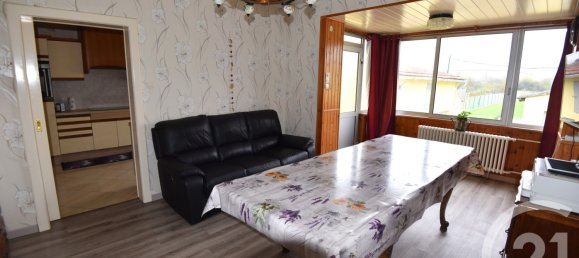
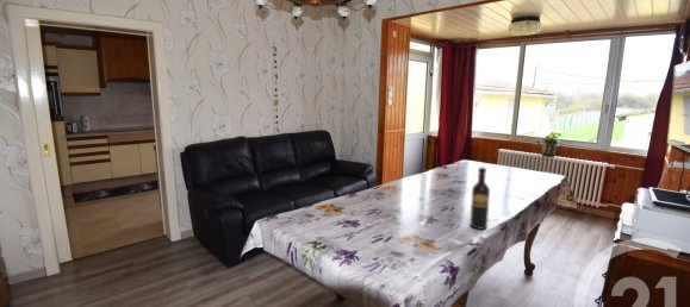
+ wine bottle (480, 196)
